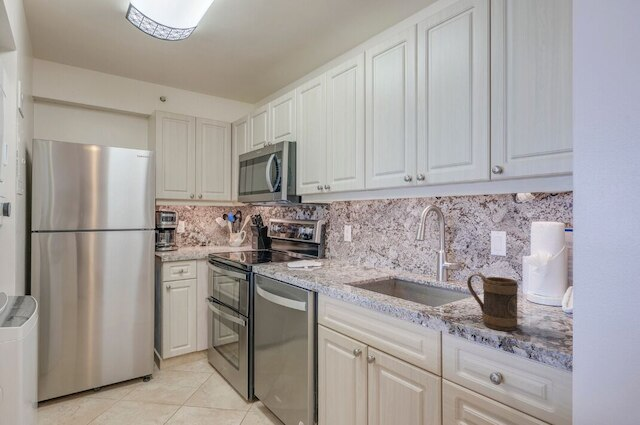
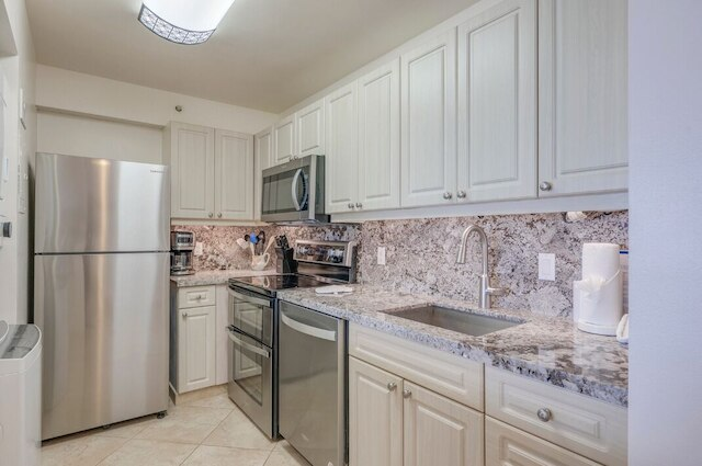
- mug (491, 299)
